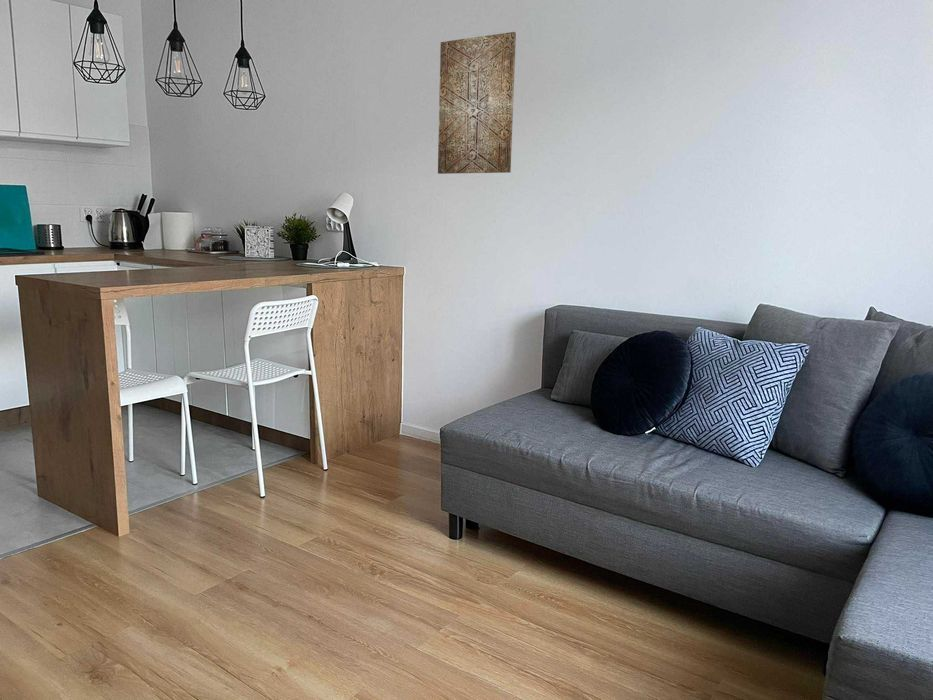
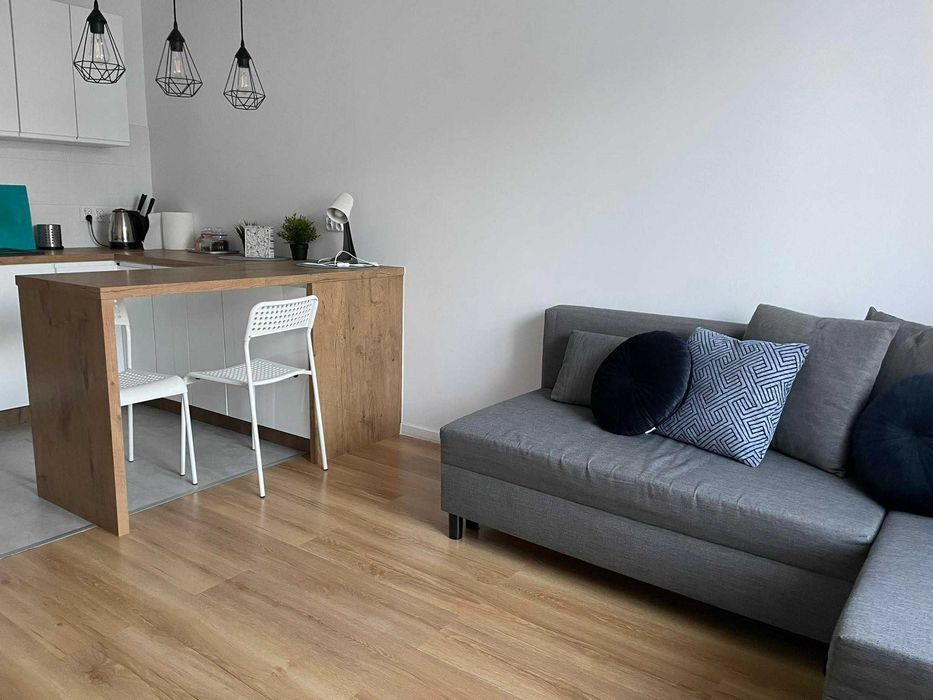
- wall art (475, 106)
